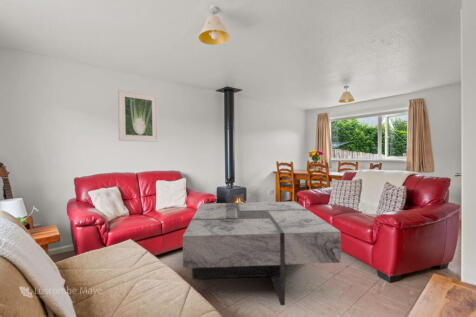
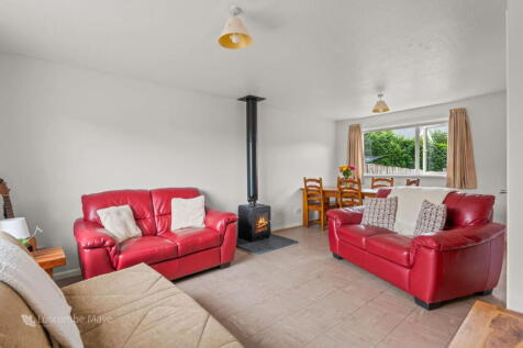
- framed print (139, 117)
- coffee table (254, 241)
